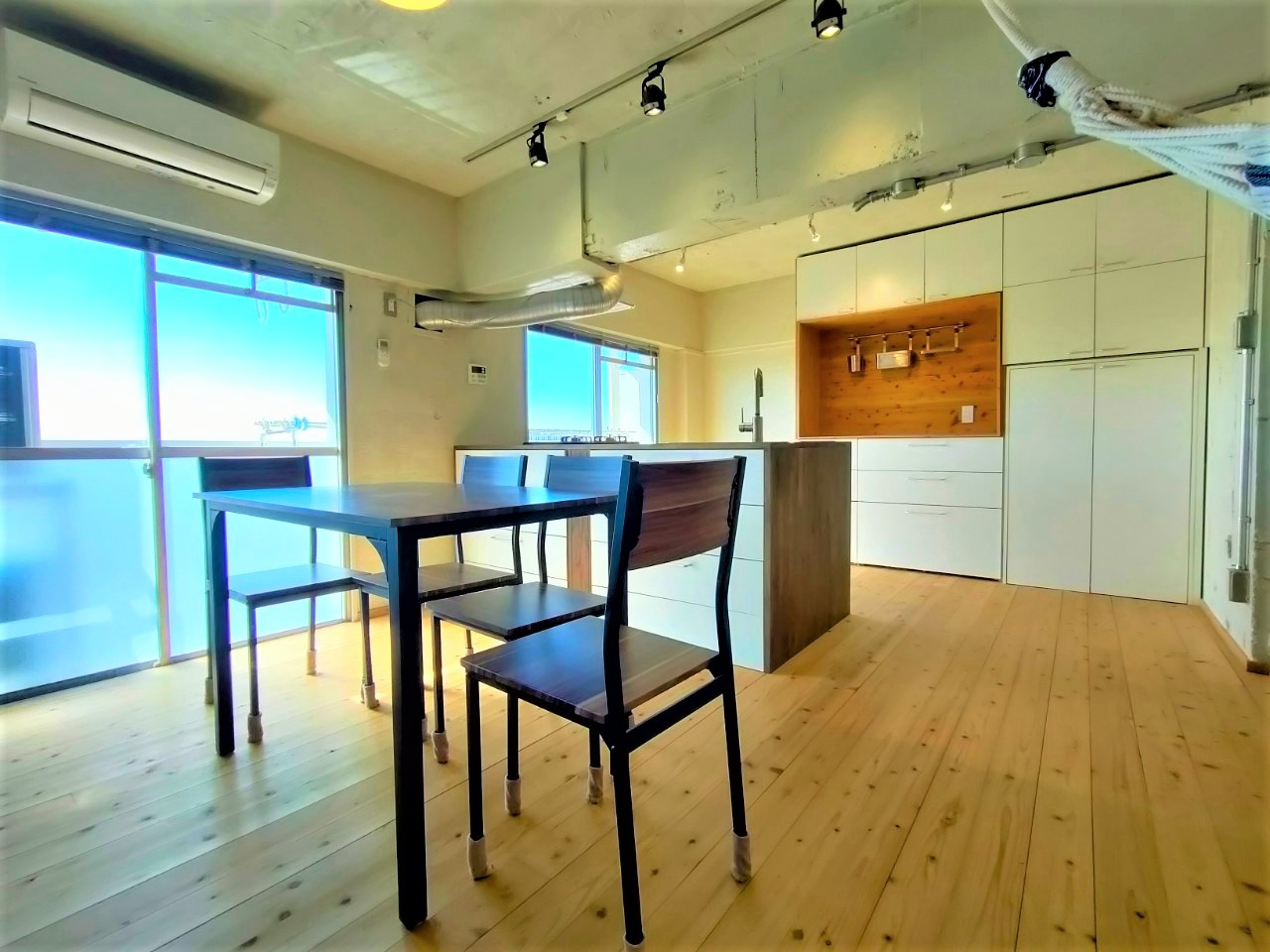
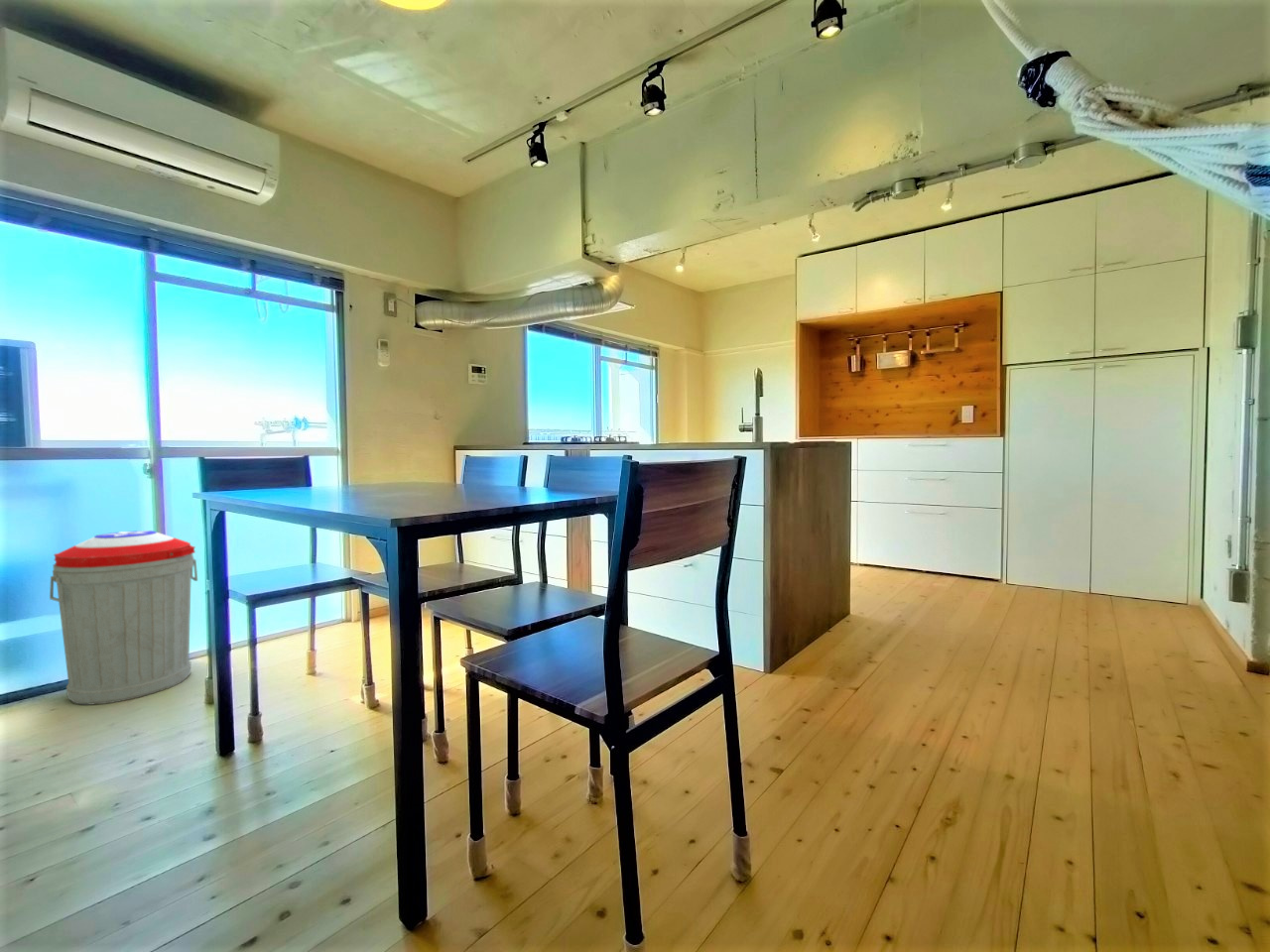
+ trash can (129, 609)
